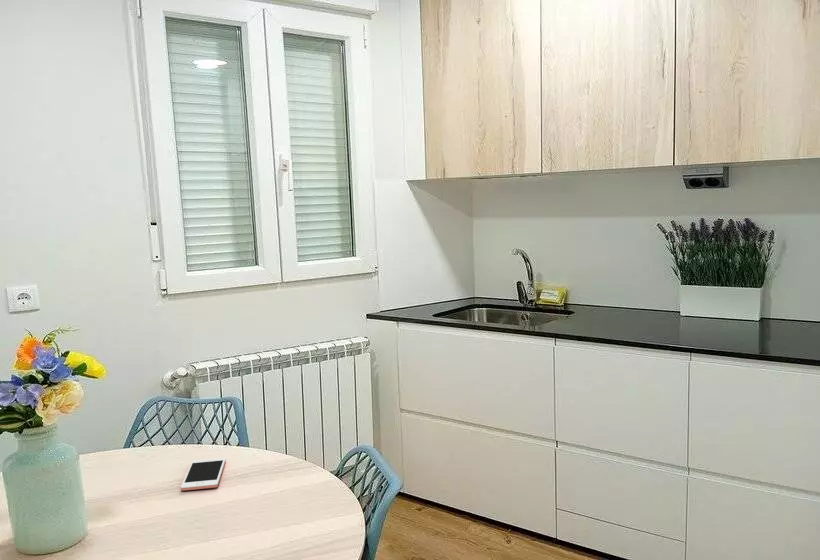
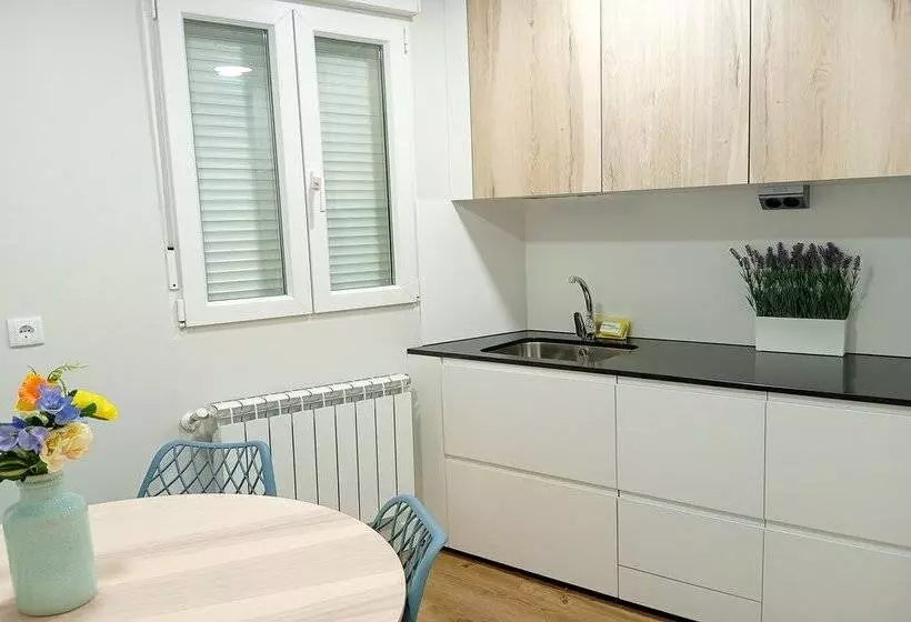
- cell phone (204, 473)
